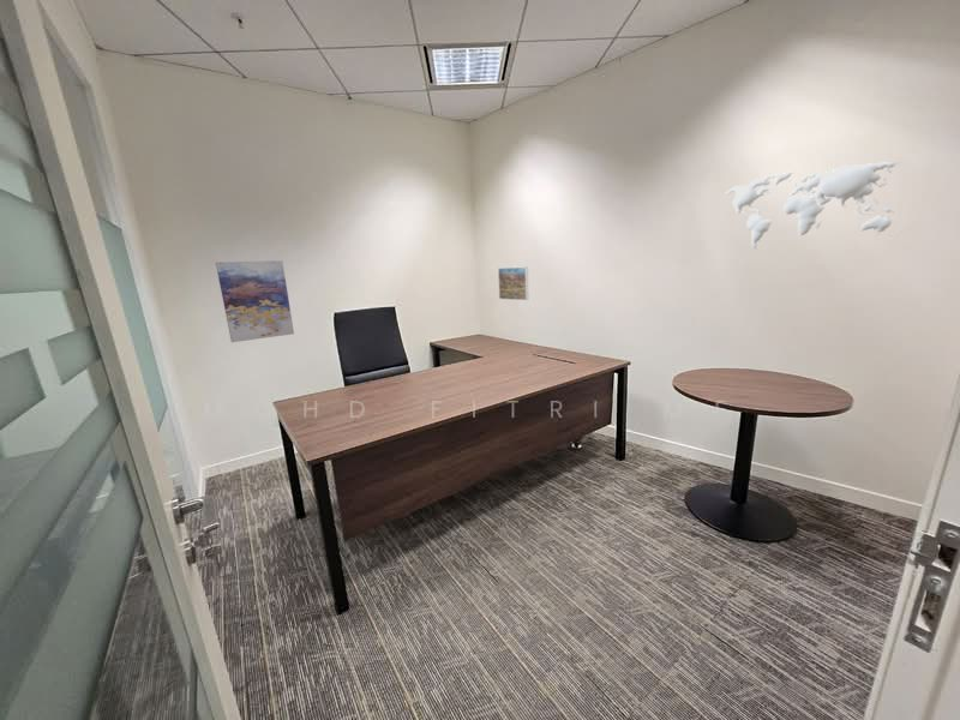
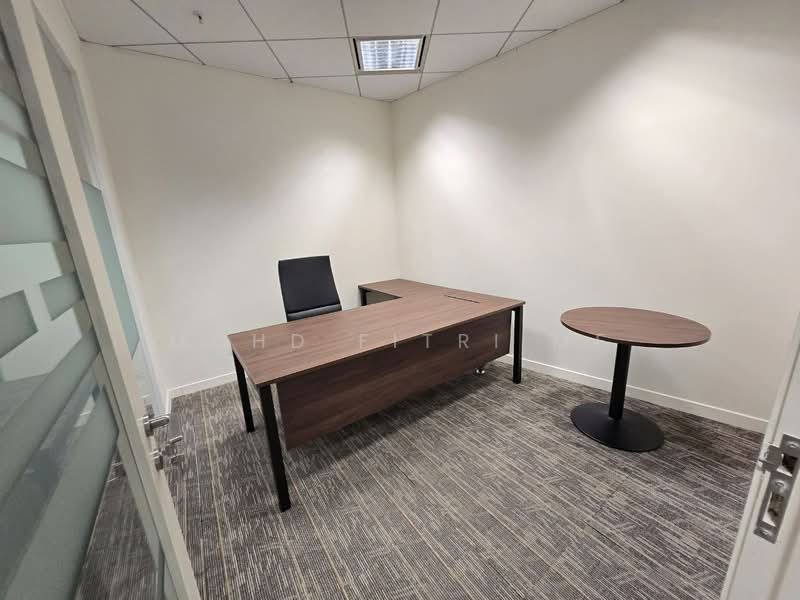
- wall art (257, 300)
- world map (803, 209)
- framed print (512, 283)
